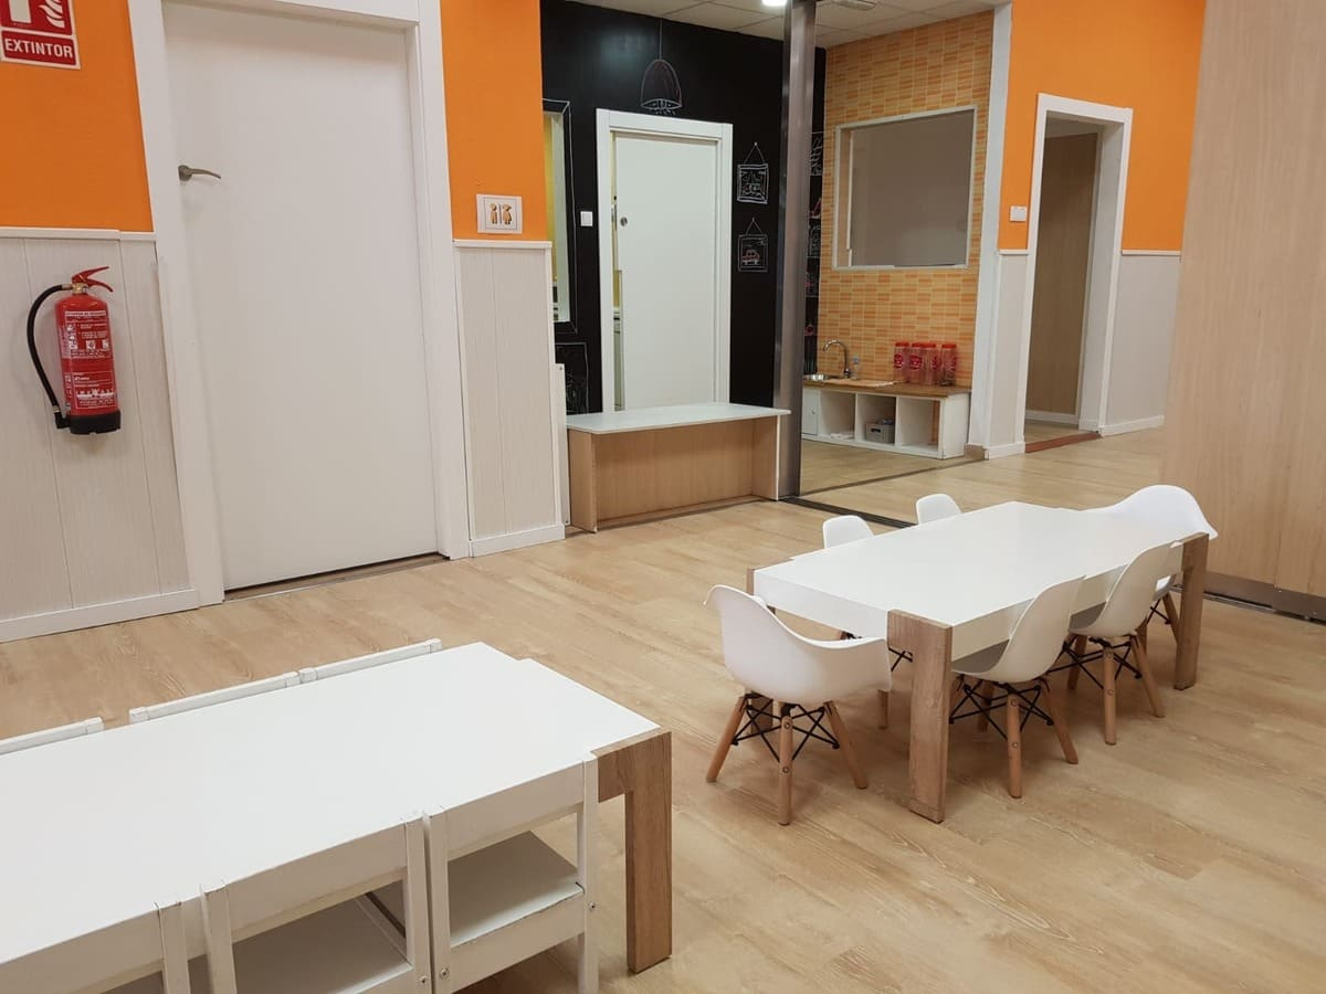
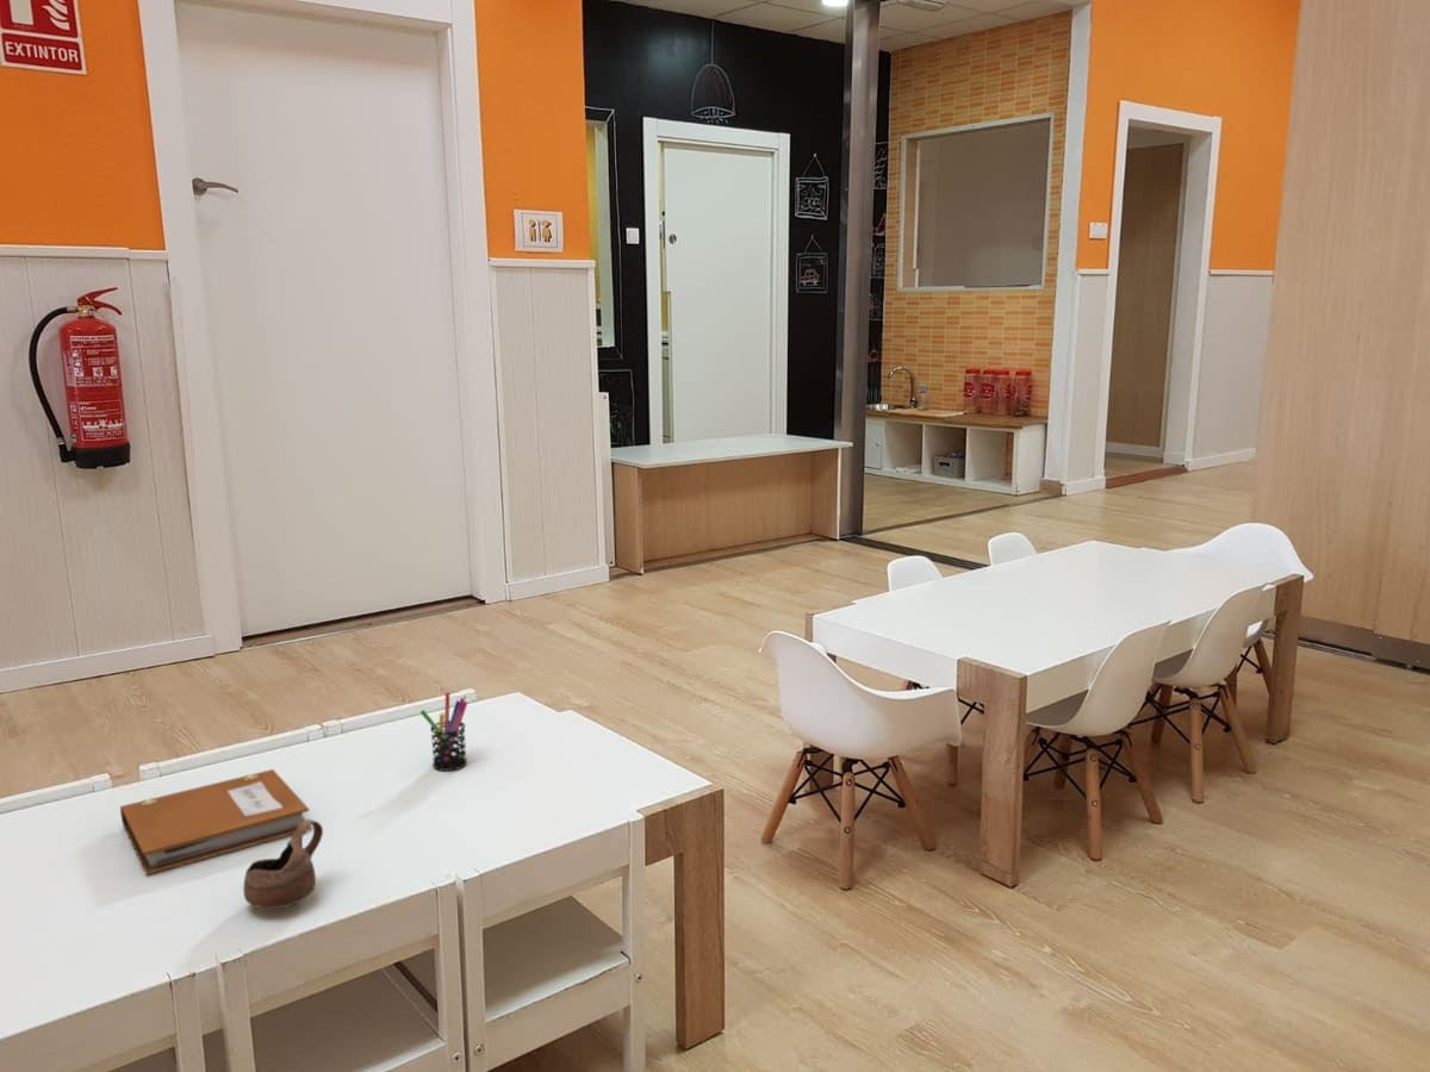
+ cup (288, 867)
+ notebook (218, 815)
+ pen holder (443, 730)
